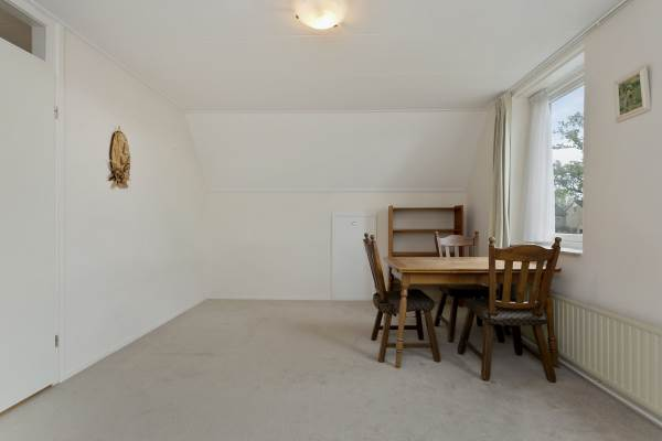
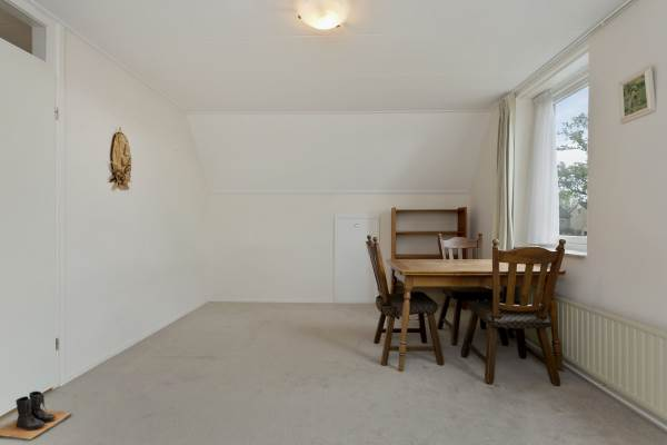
+ boots (33, 411)
